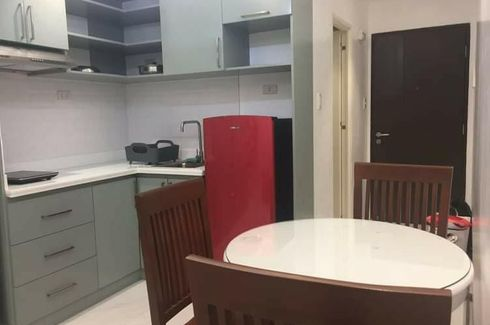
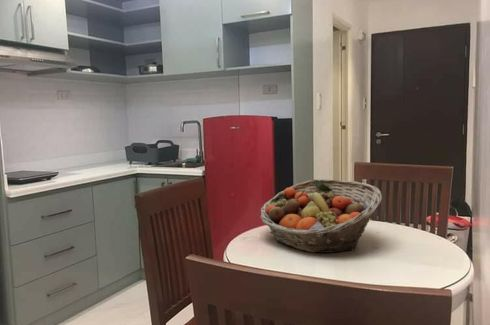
+ fruit basket (318, 212)
